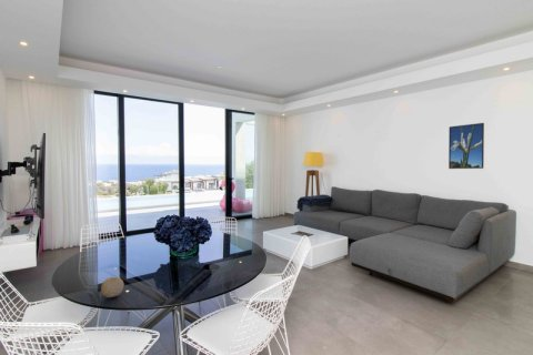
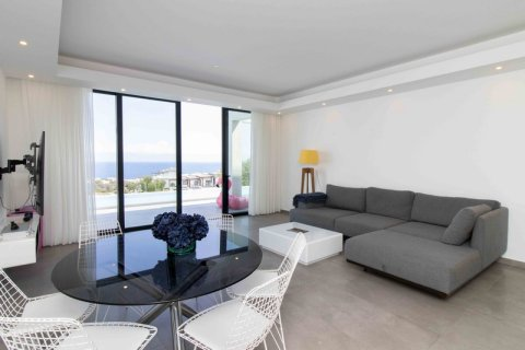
- fruit (112, 286)
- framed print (465, 146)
